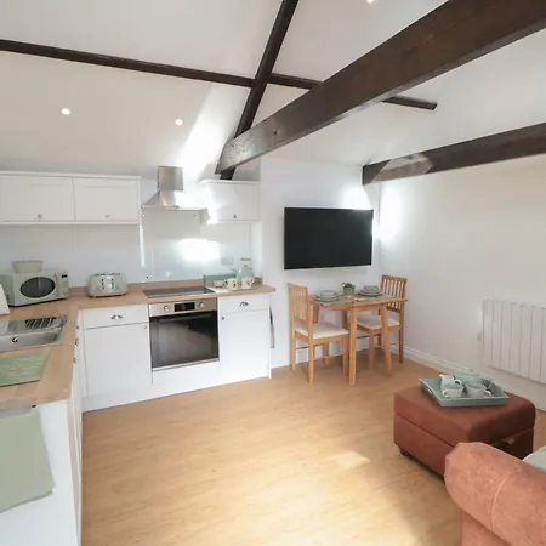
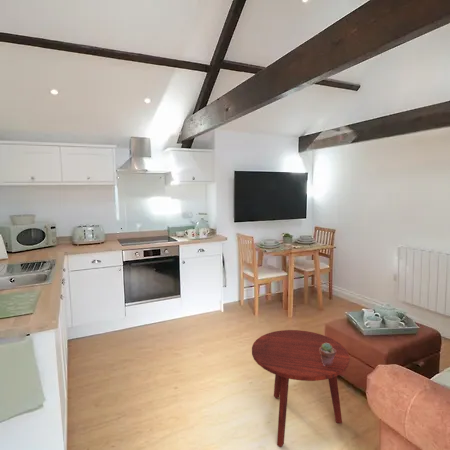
+ side table (301, 380)
+ potted succulent (327, 353)
